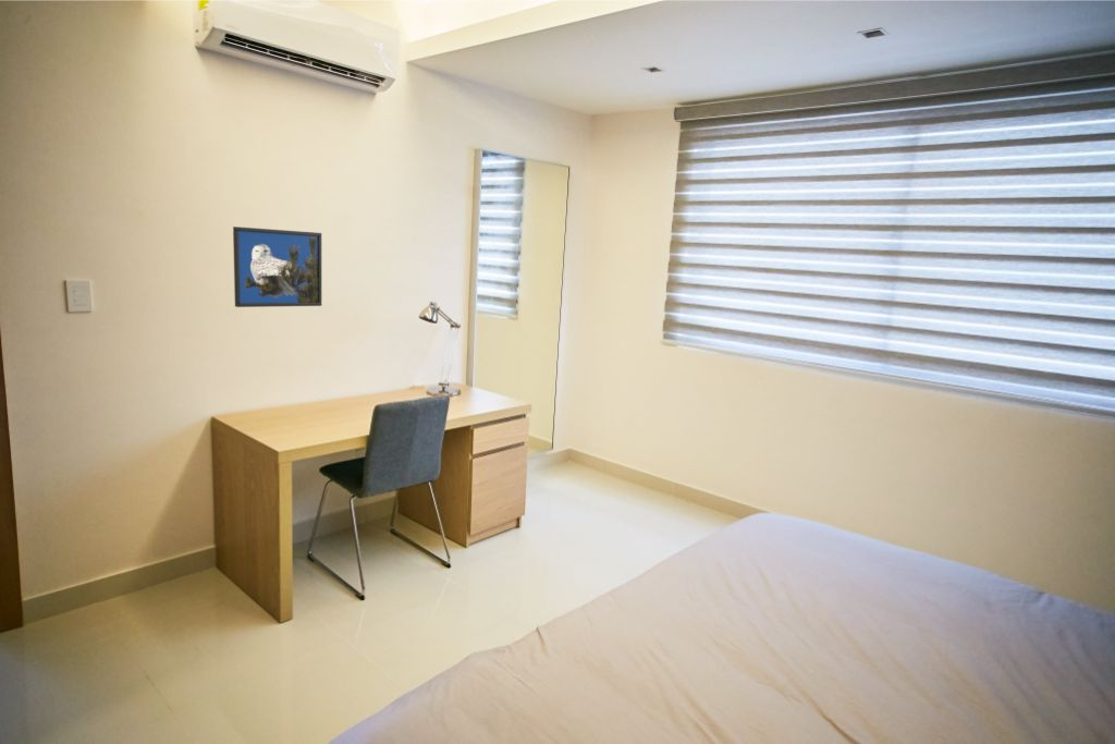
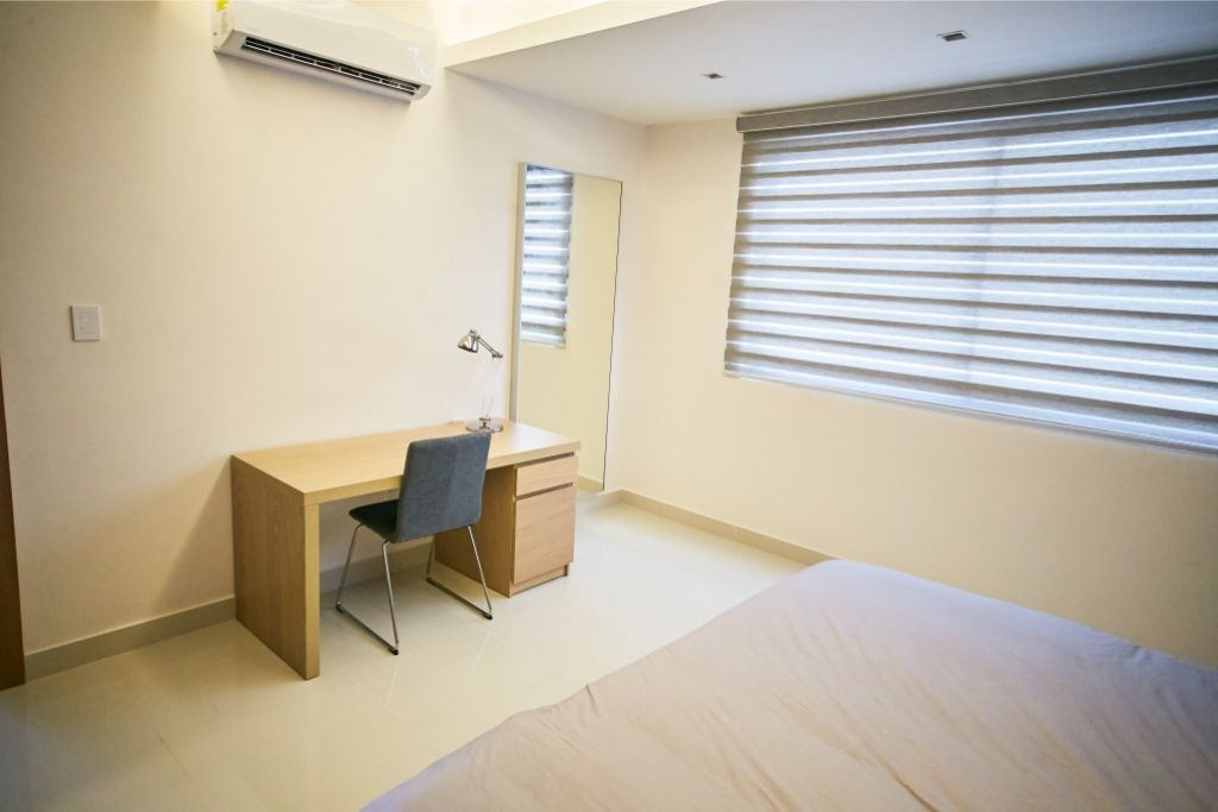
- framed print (280, 268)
